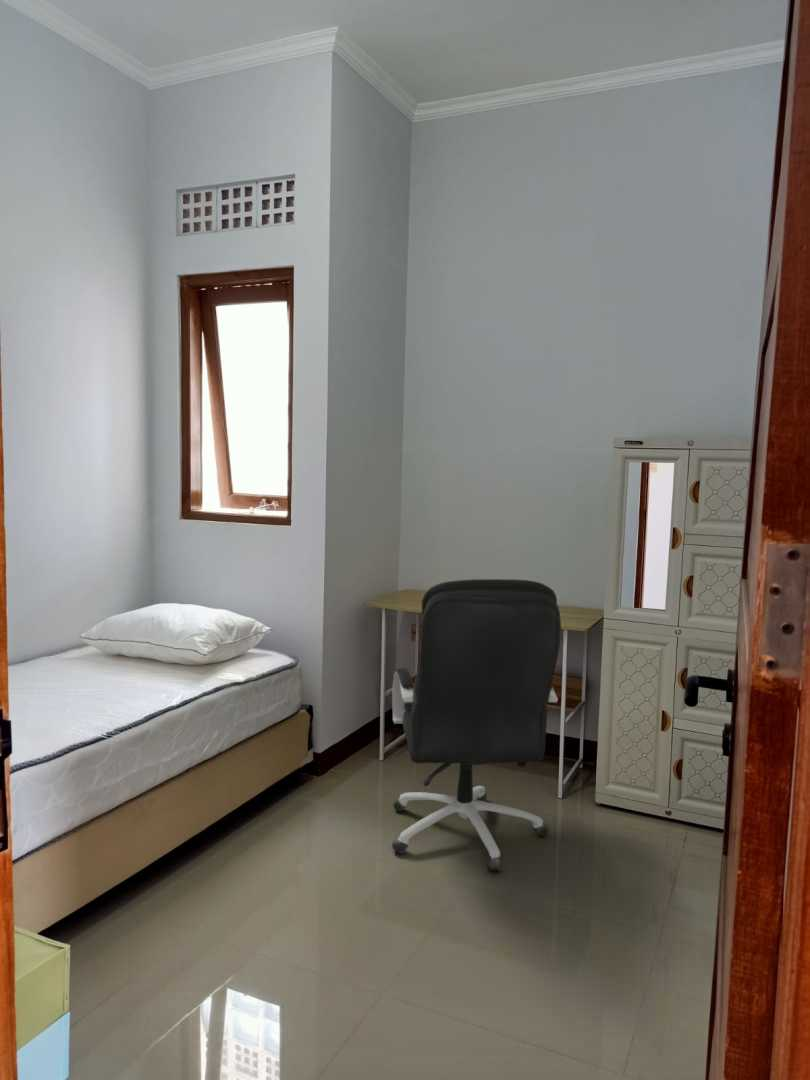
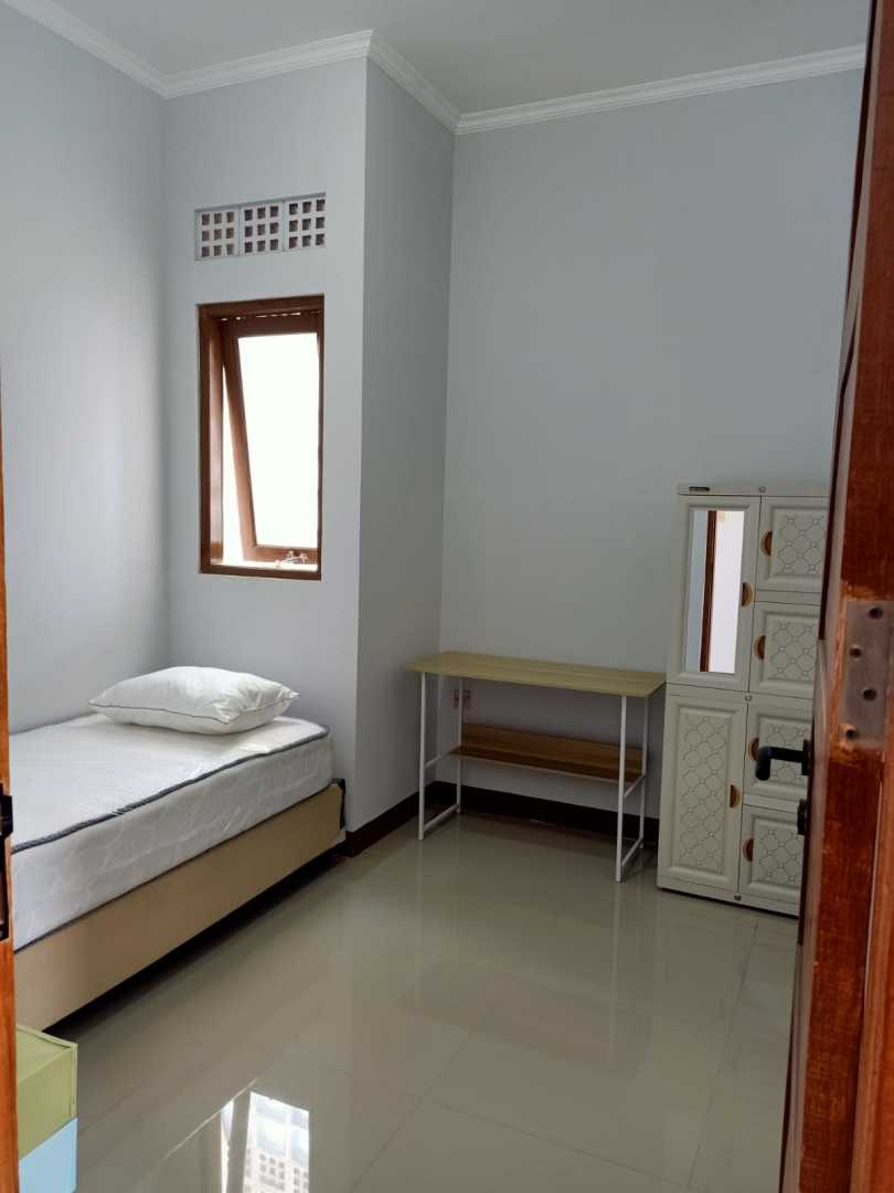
- office chair (475, 705)
